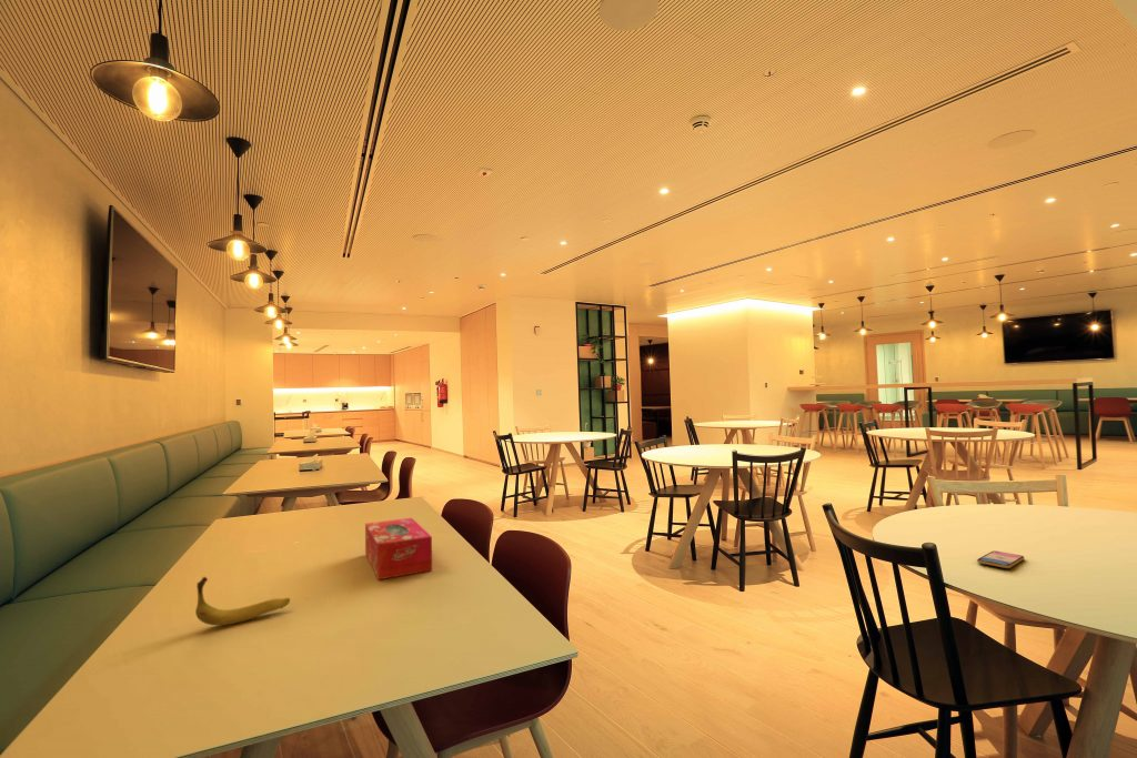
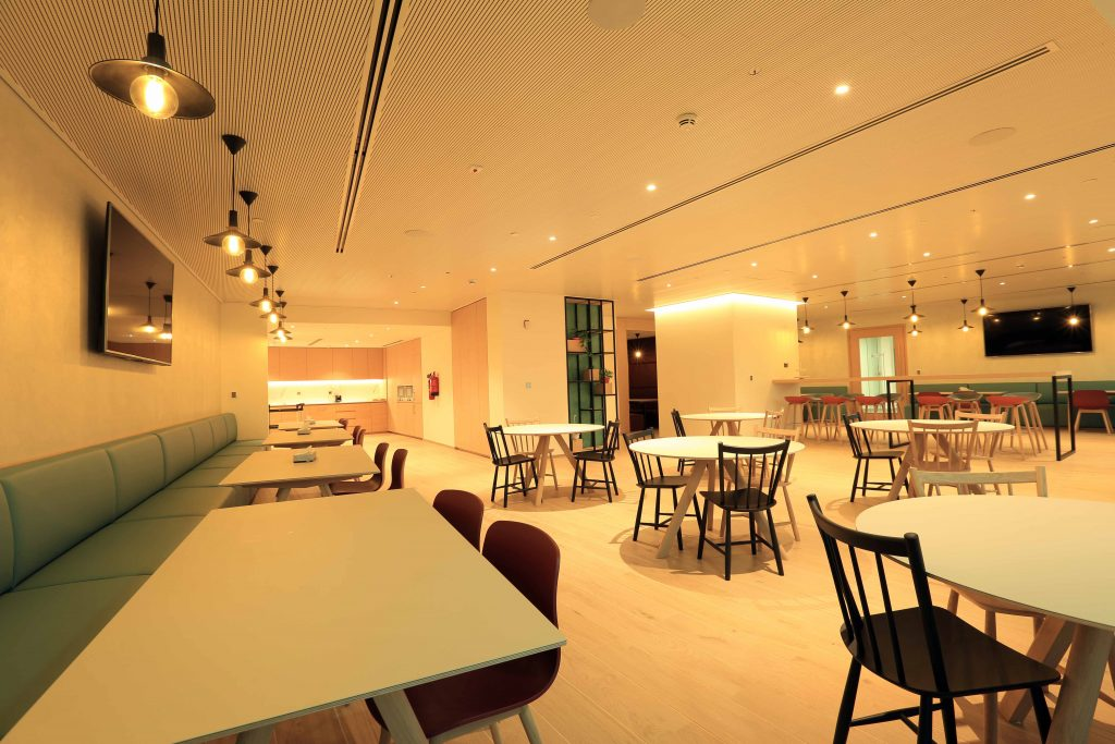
- smartphone (1000, 558)
- banana (245, 606)
- tissue box (396, 545)
